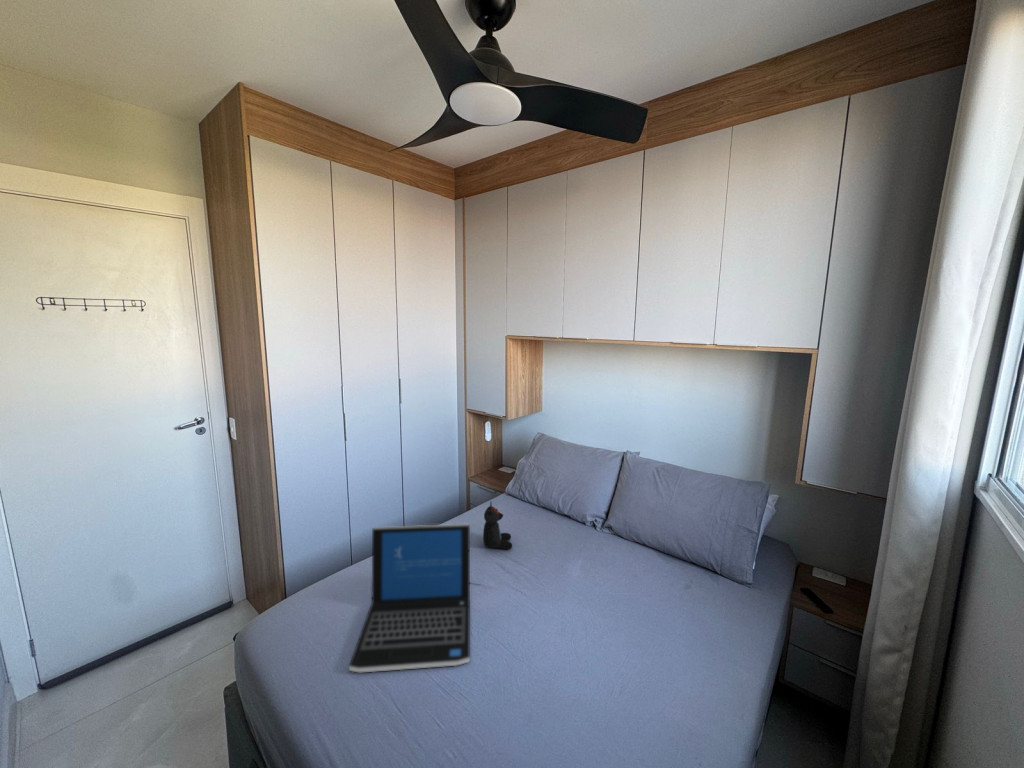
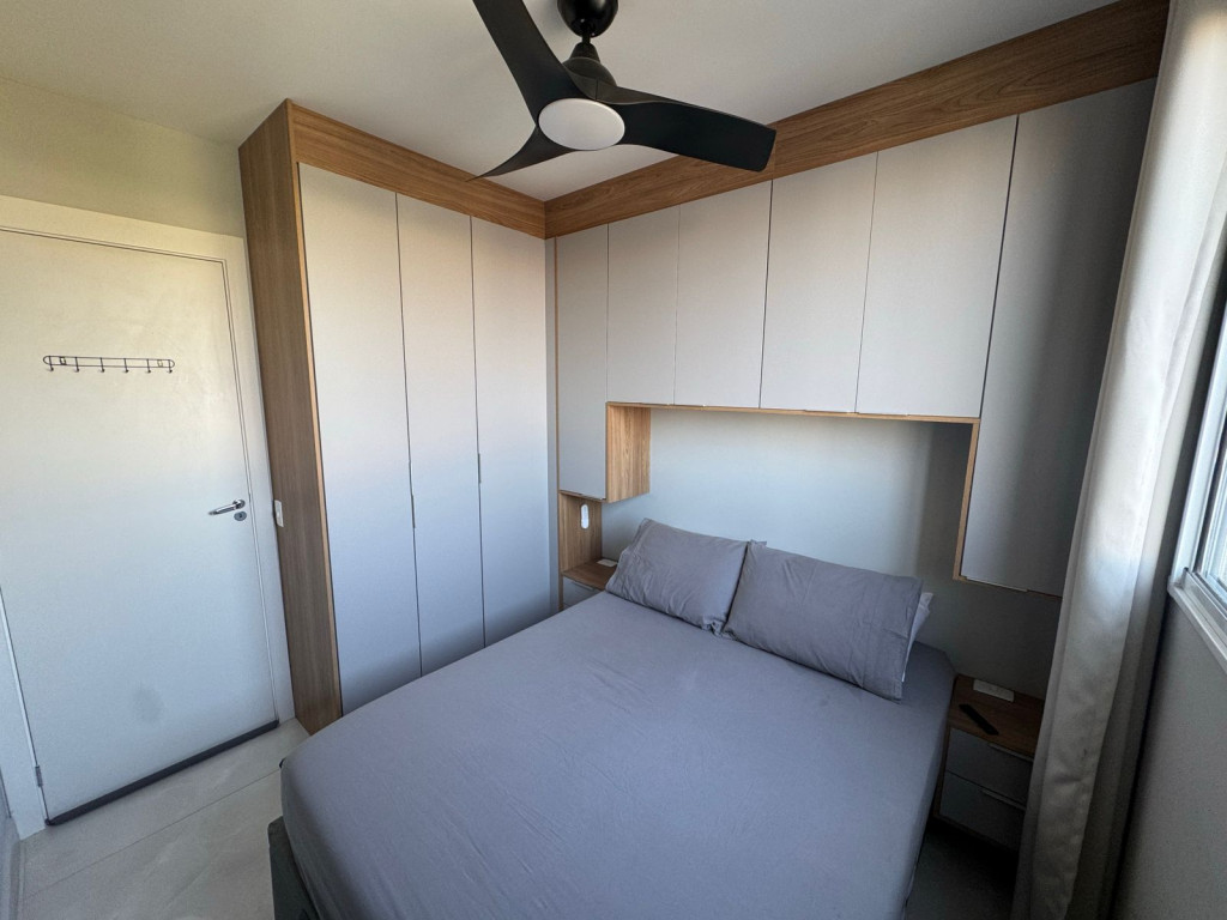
- teddy bear (497, 524)
- laptop (416, 589)
